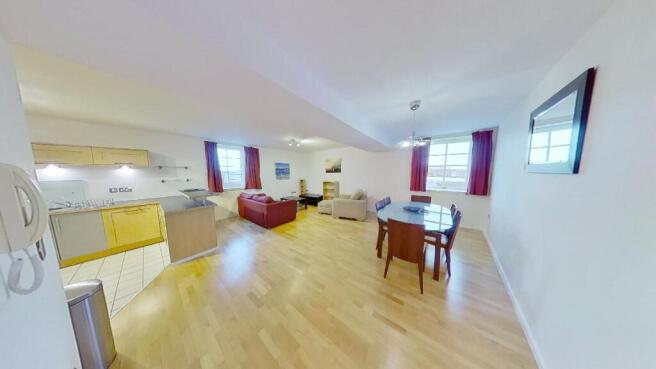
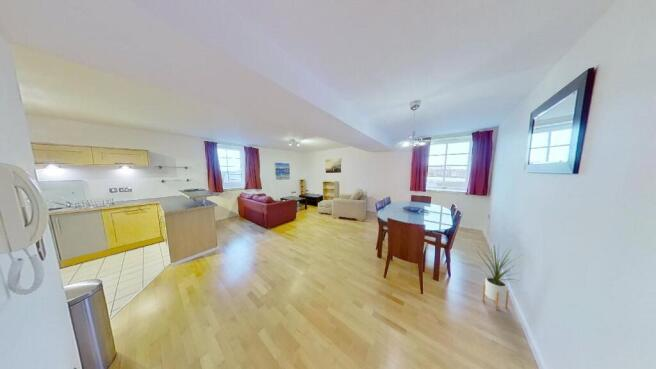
+ house plant (497, 275)
